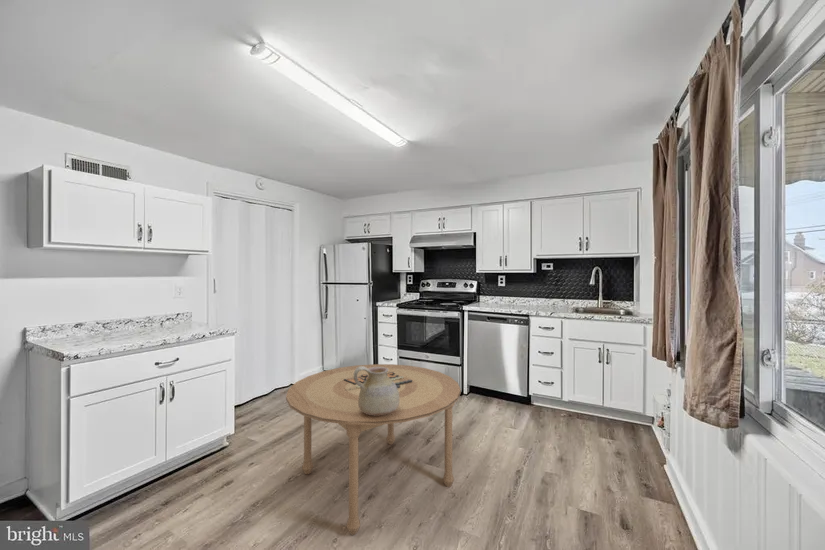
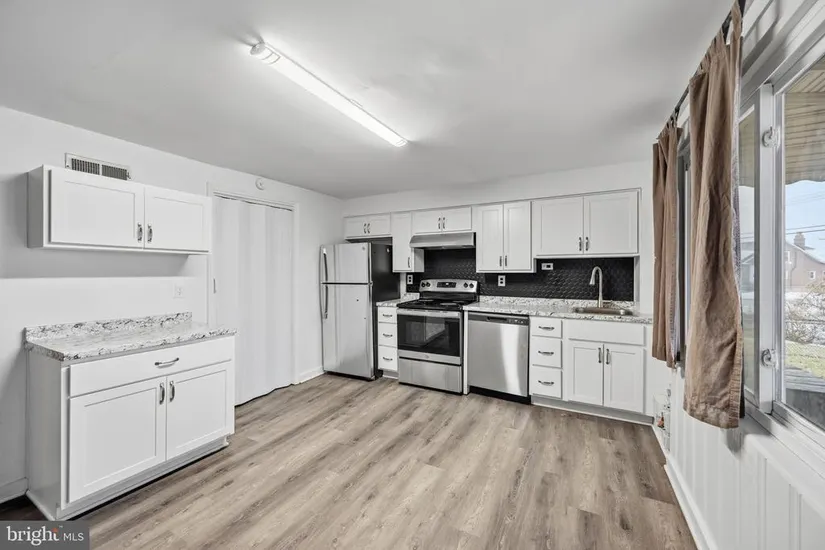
- dining table (373, 427)
- ceramic pitcher (376, 387)
